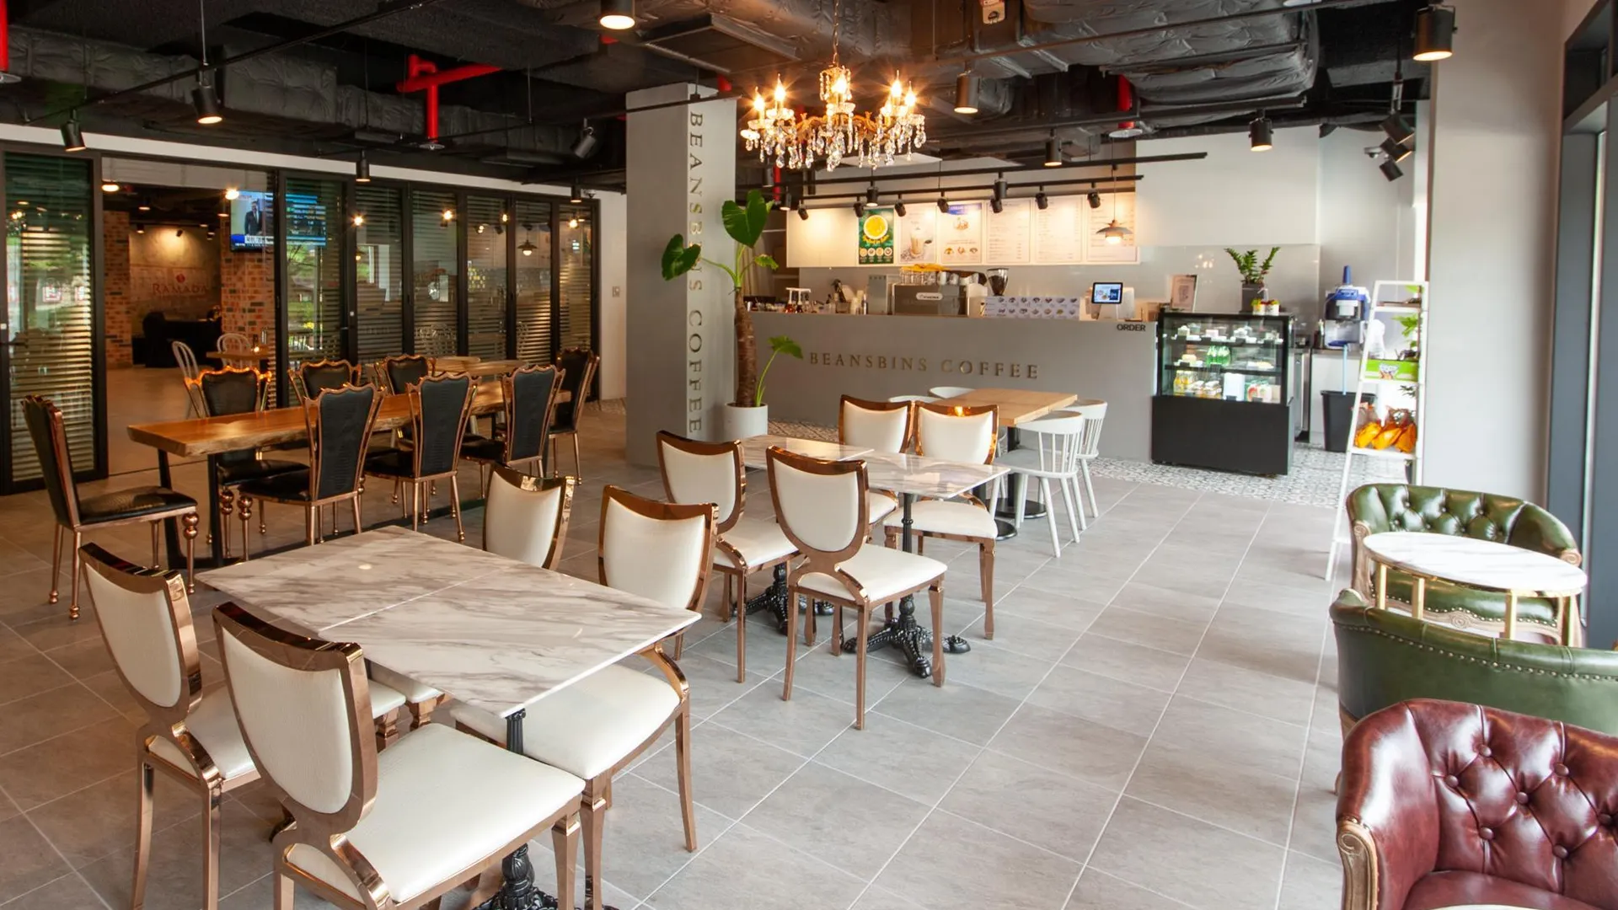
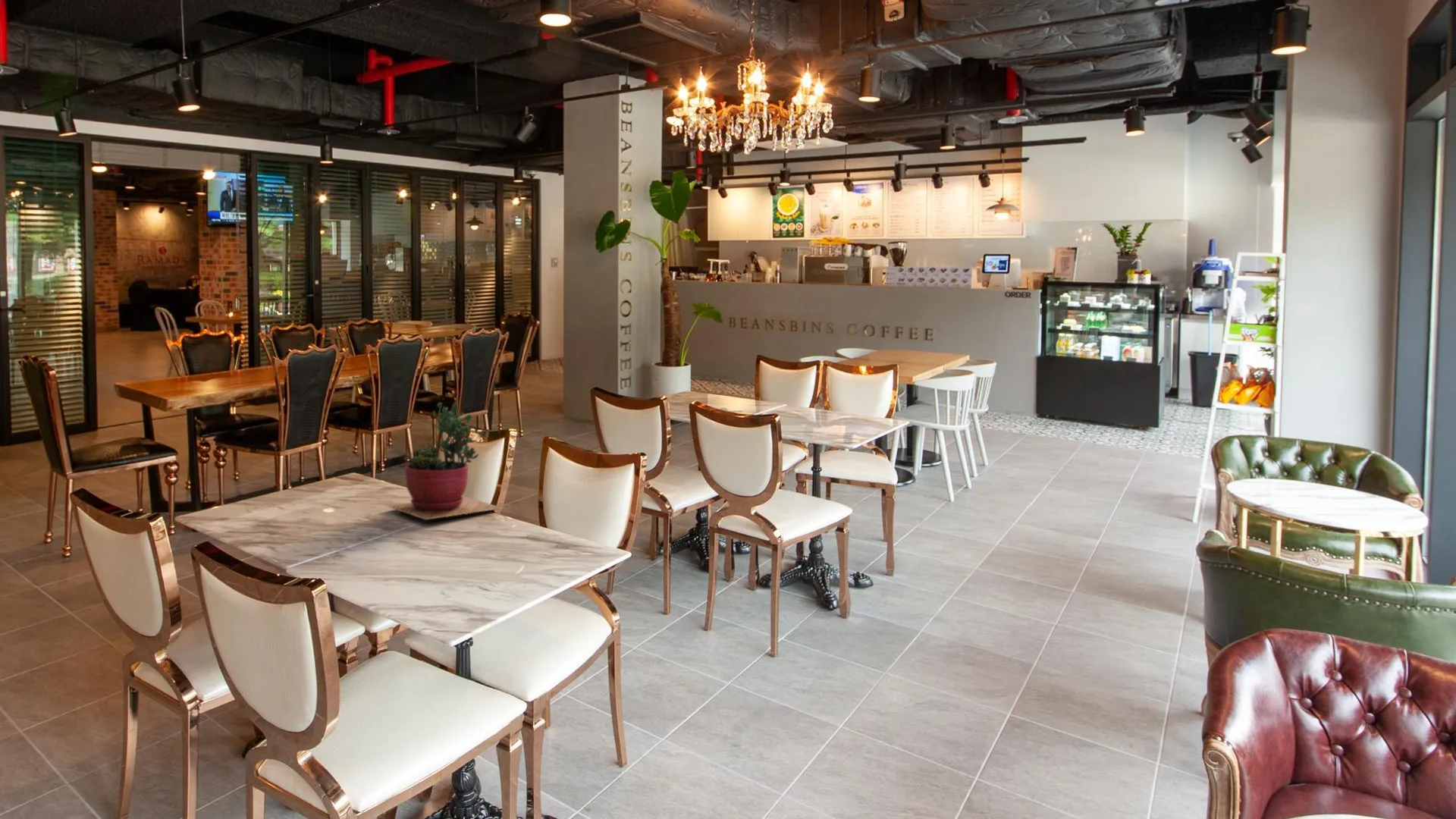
+ succulent plant (444, 457)
